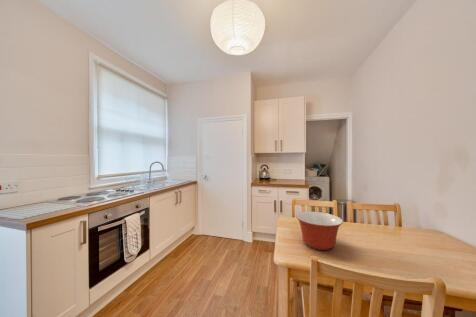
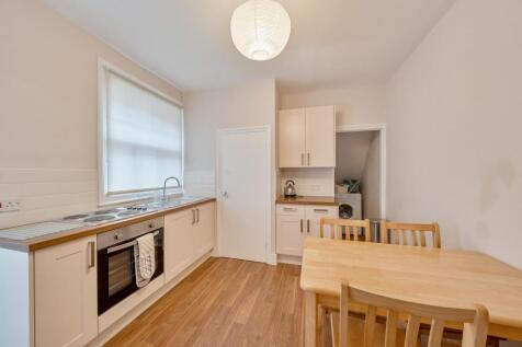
- mixing bowl (318, 231)
